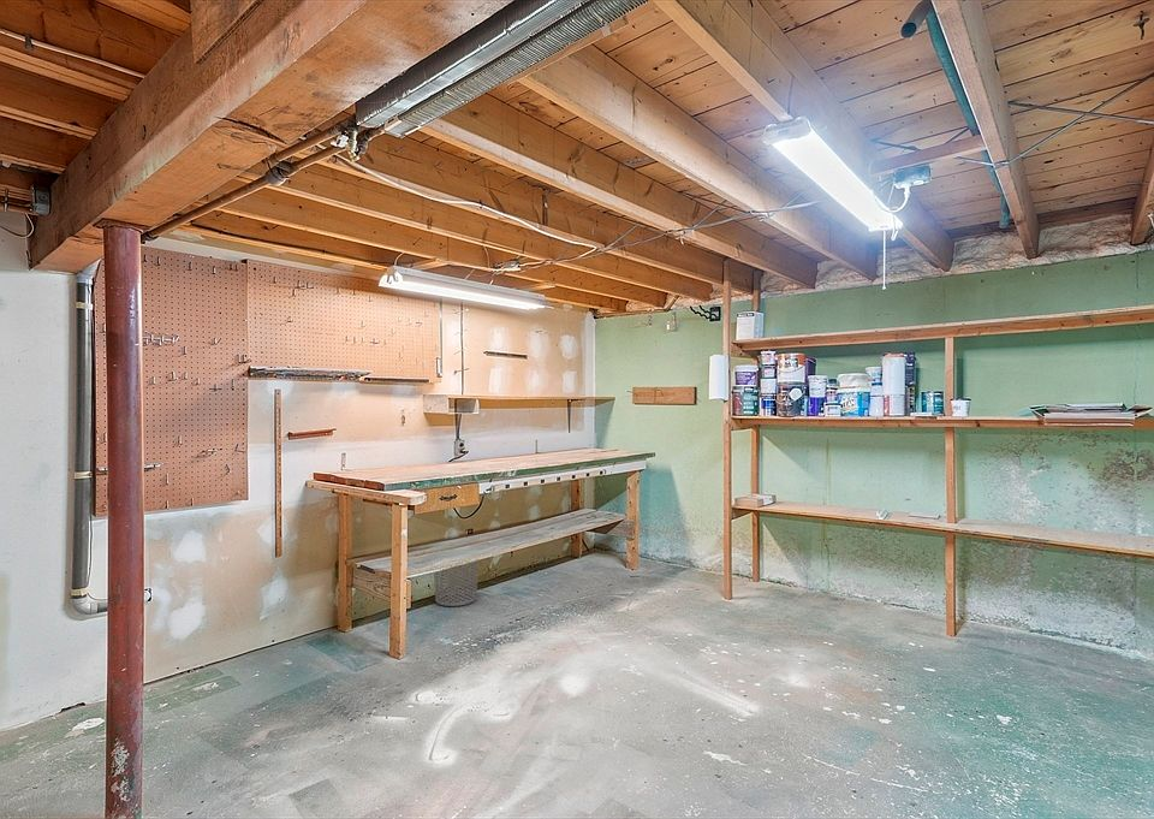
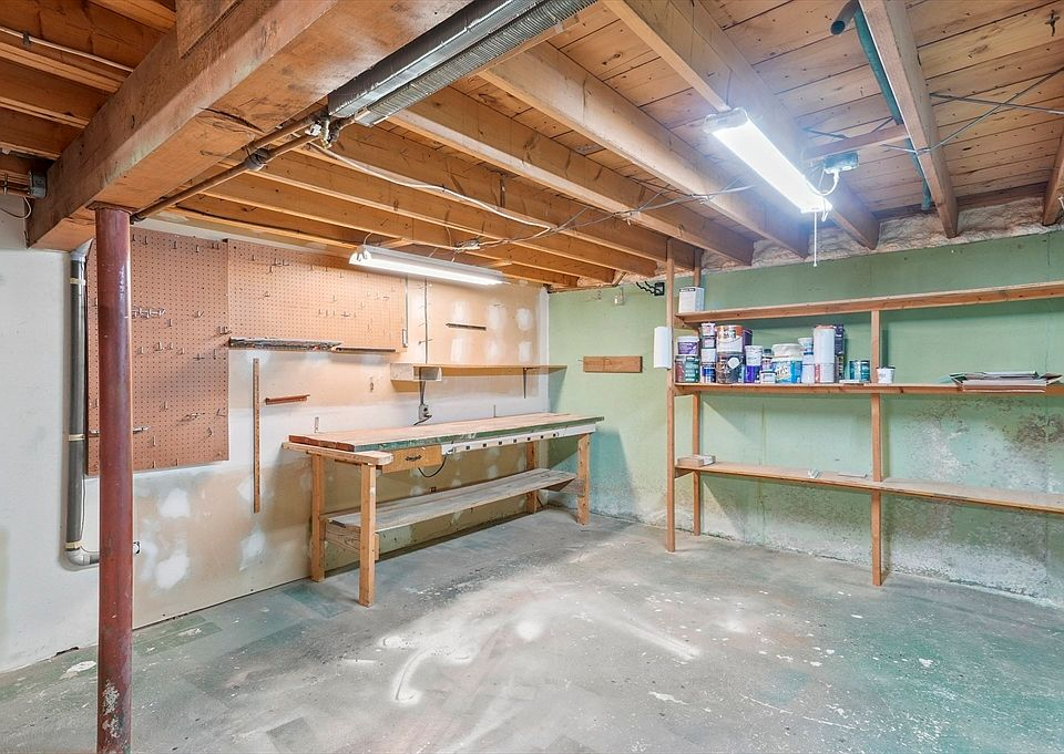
- waste bin (456, 574)
